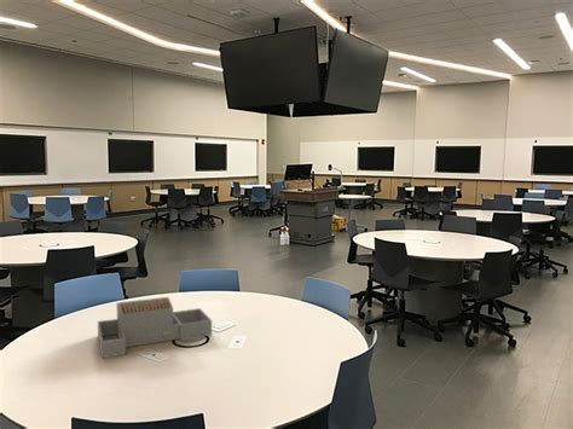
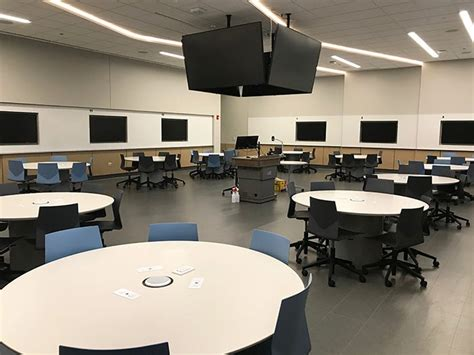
- architectural model (156, 319)
